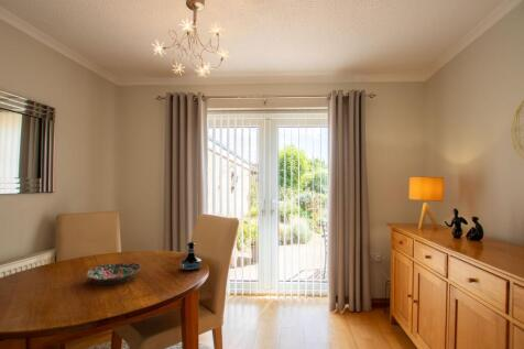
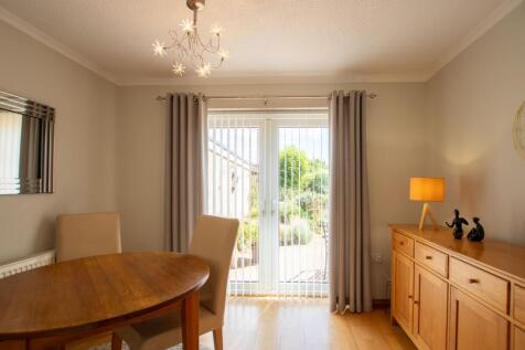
- bowl (113, 273)
- tequila bottle (190, 254)
